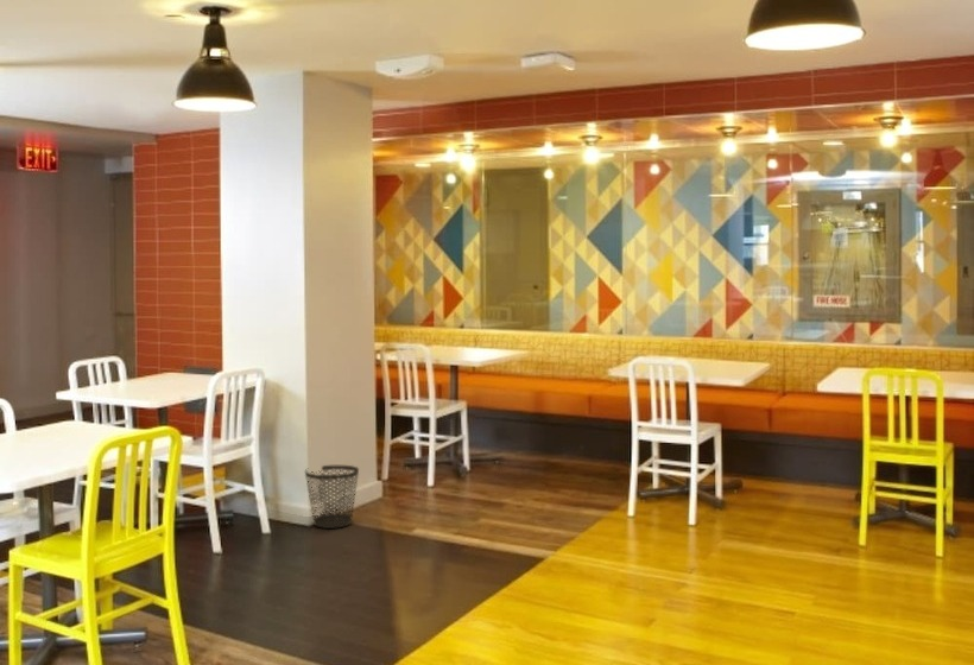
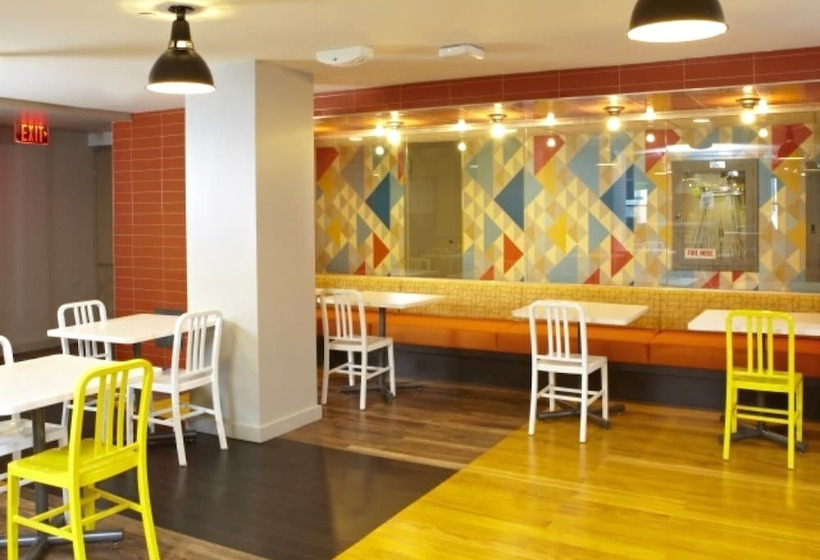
- wastebasket (331, 496)
